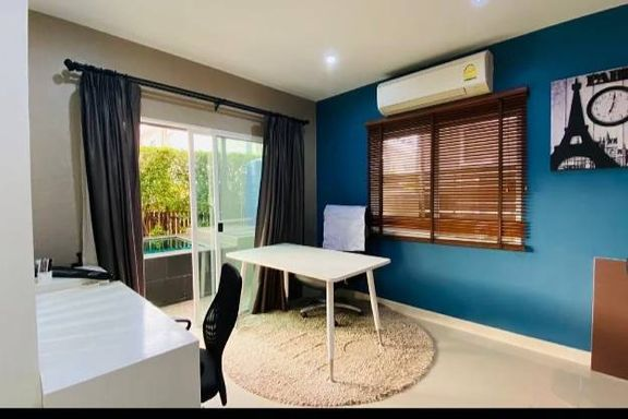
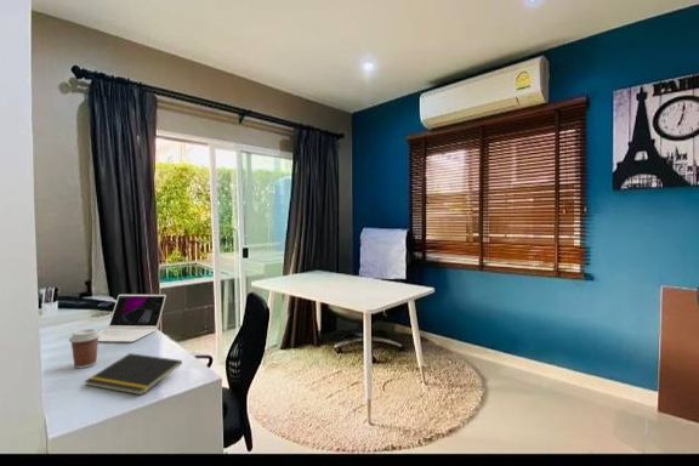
+ coffee cup (85, 347)
+ laptop (125, 314)
+ notepad (135, 371)
